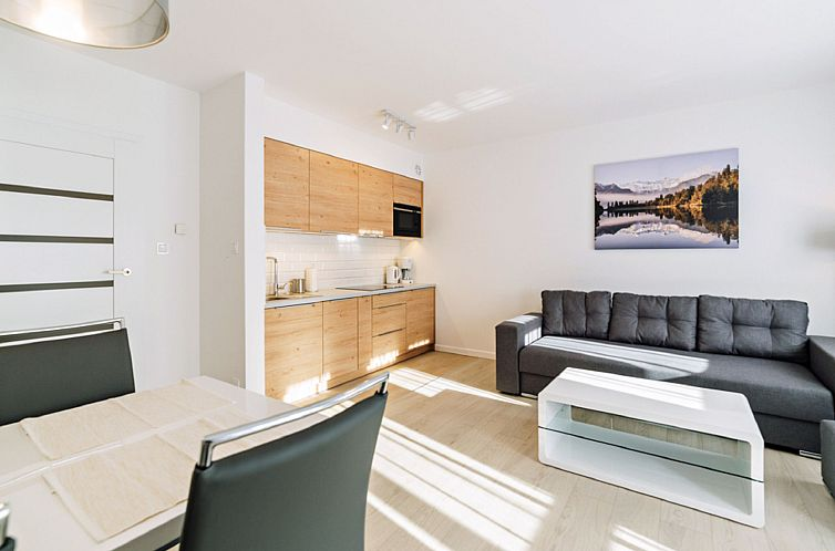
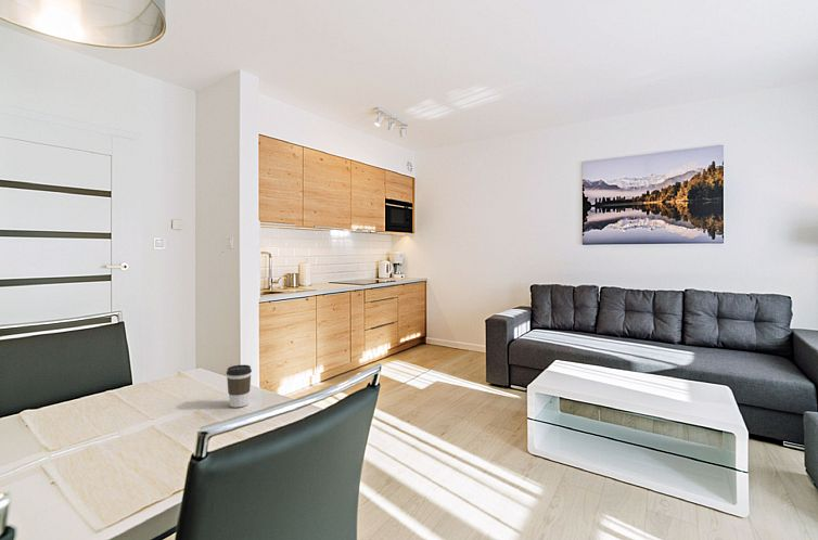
+ coffee cup (239, 385)
